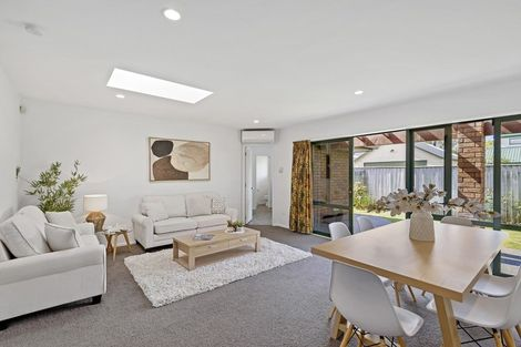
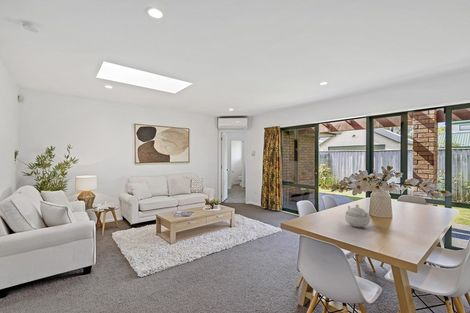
+ teapot (357, 215)
